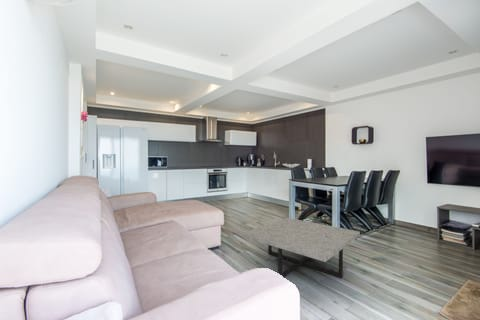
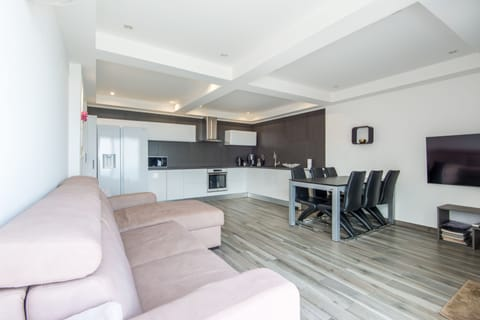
- coffee table (301, 248)
